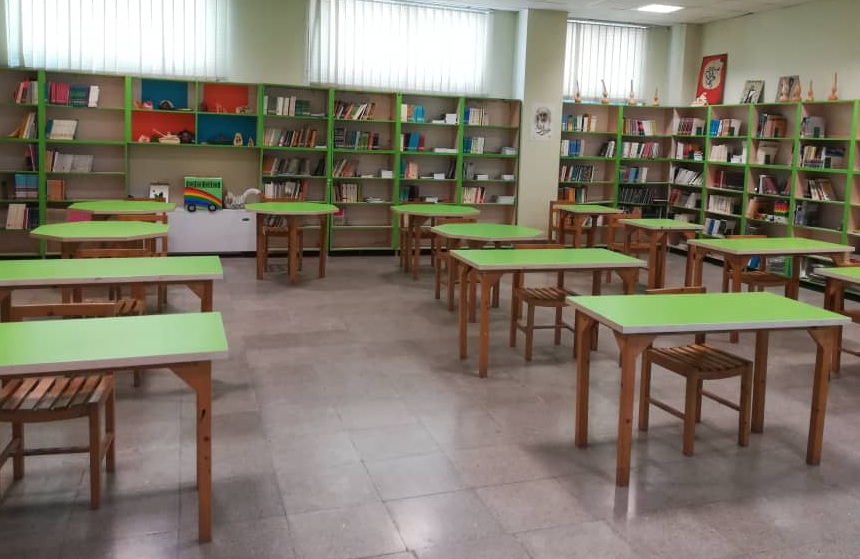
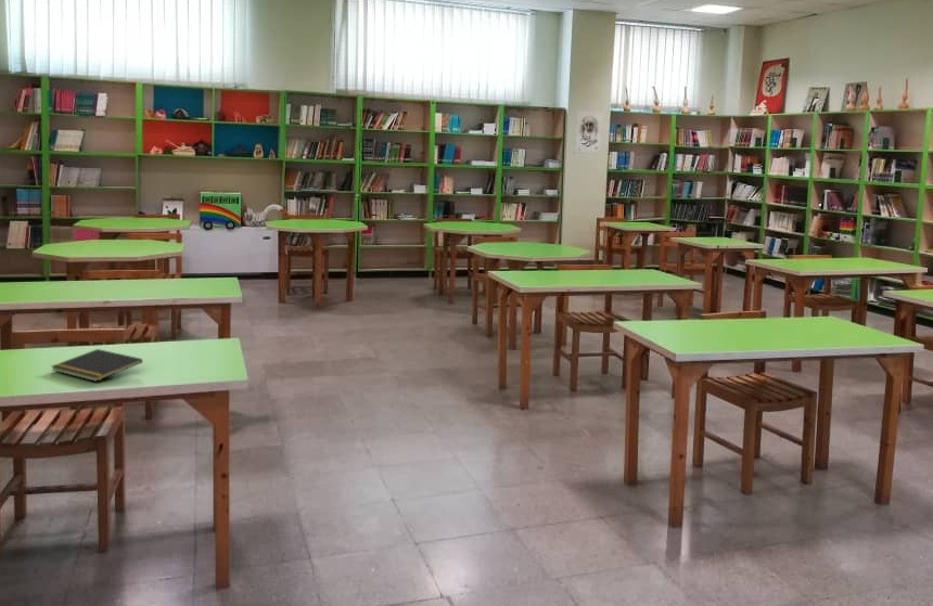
+ notepad (97, 364)
